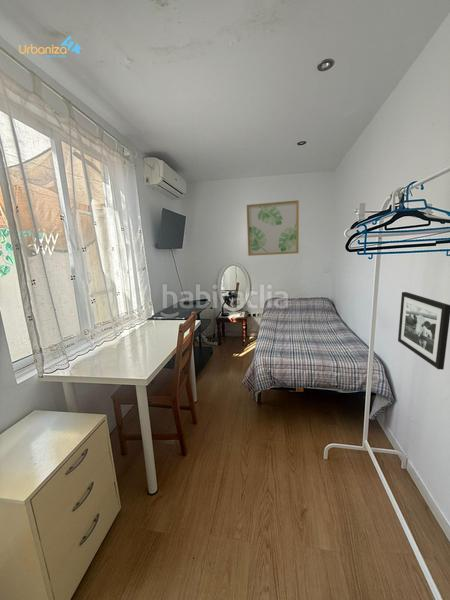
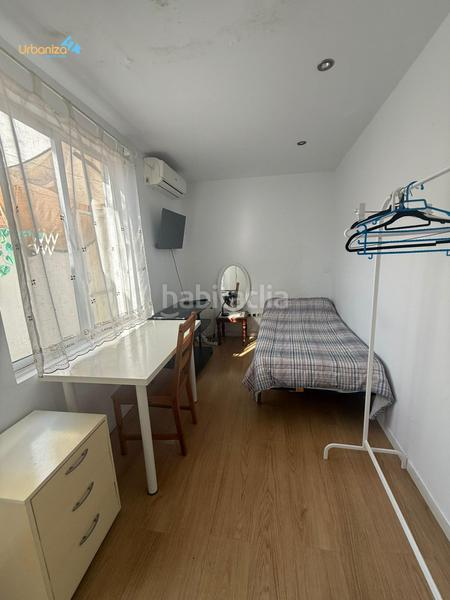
- wall art (272, 229)
- picture frame (420, 326)
